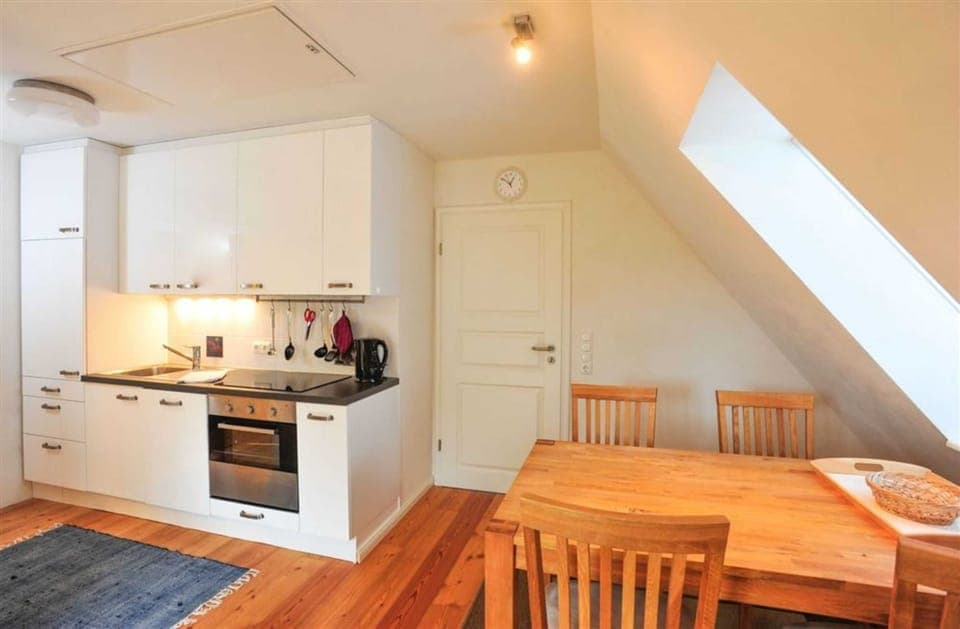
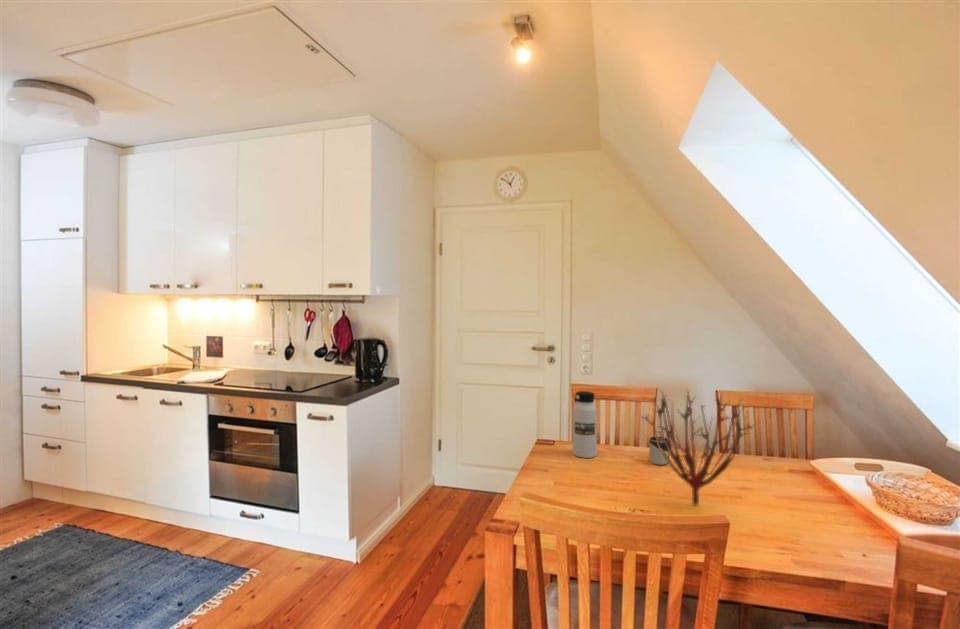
+ plant (694, 449)
+ water bottle (584, 423)
+ cup (659, 449)
